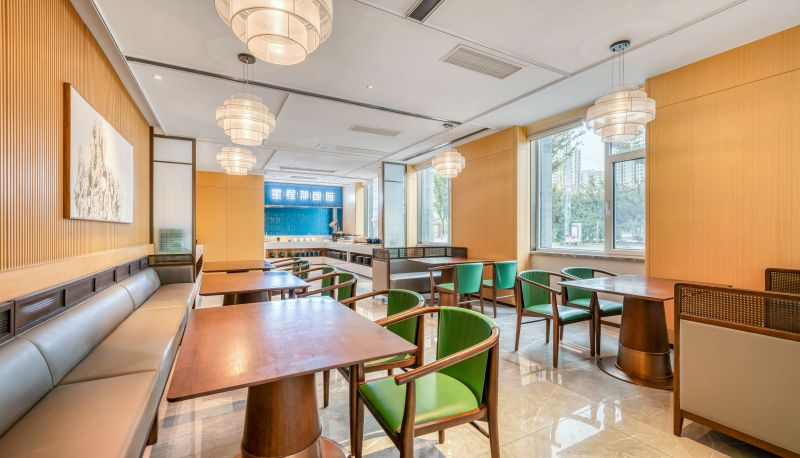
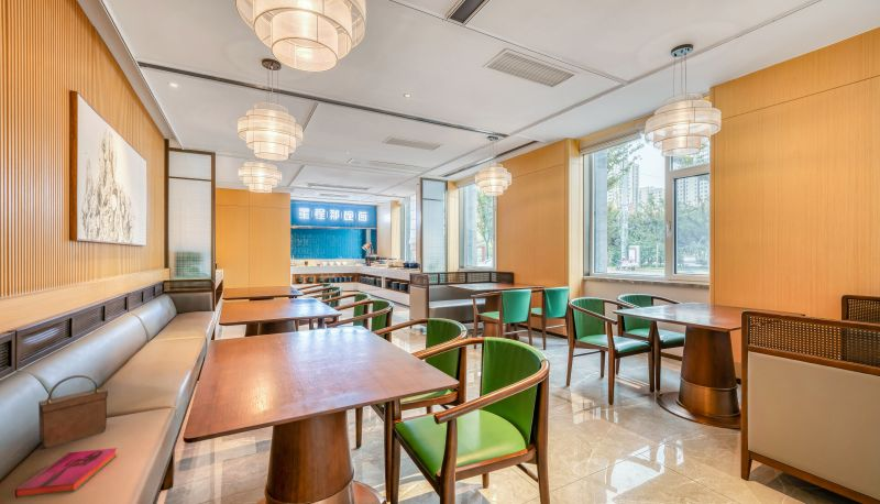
+ handbag (74, 406)
+ hardback book (70, 470)
